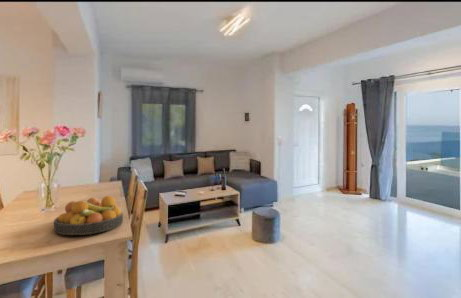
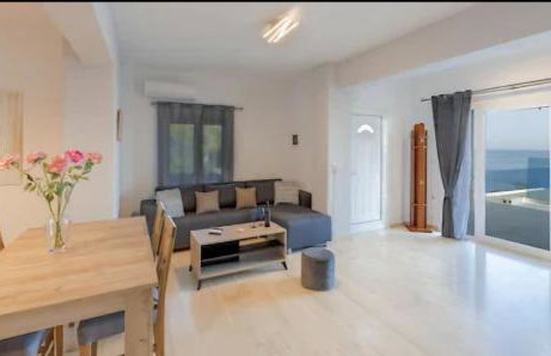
- fruit bowl (90, 211)
